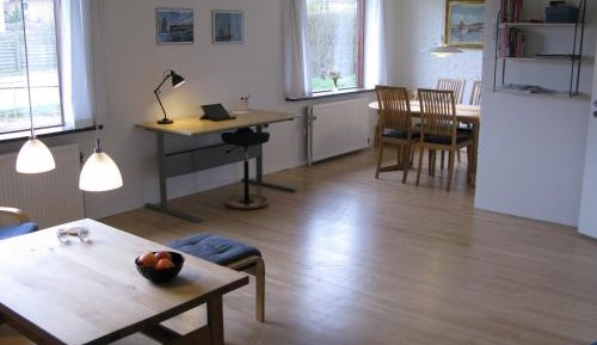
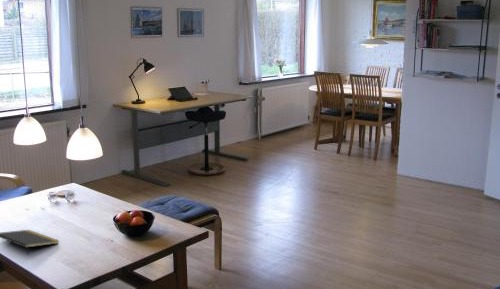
+ notepad (27, 238)
